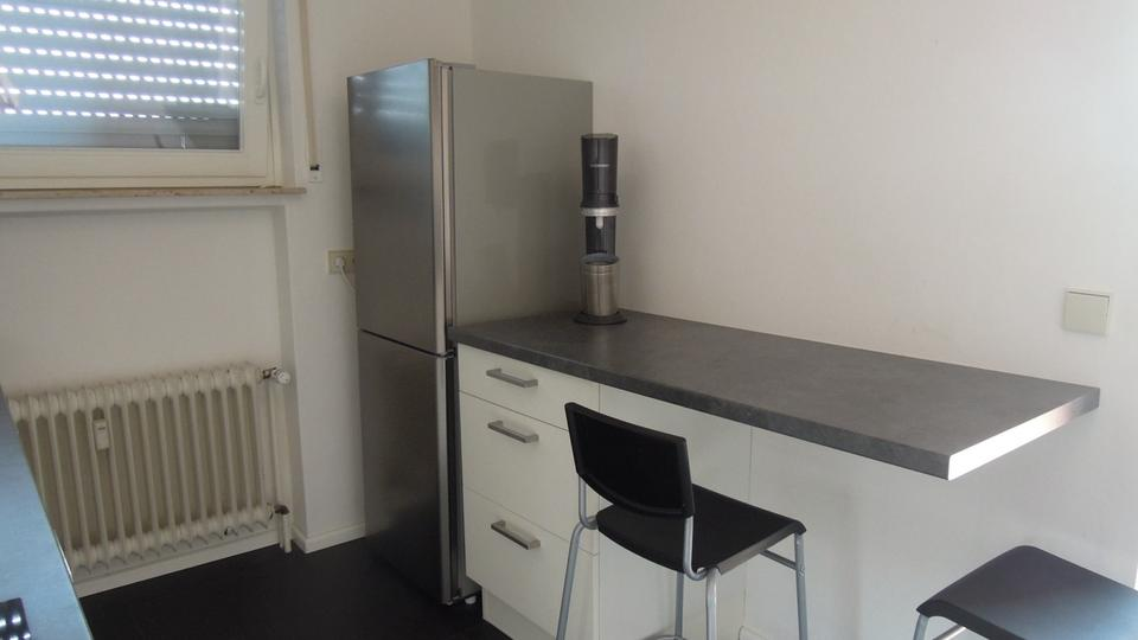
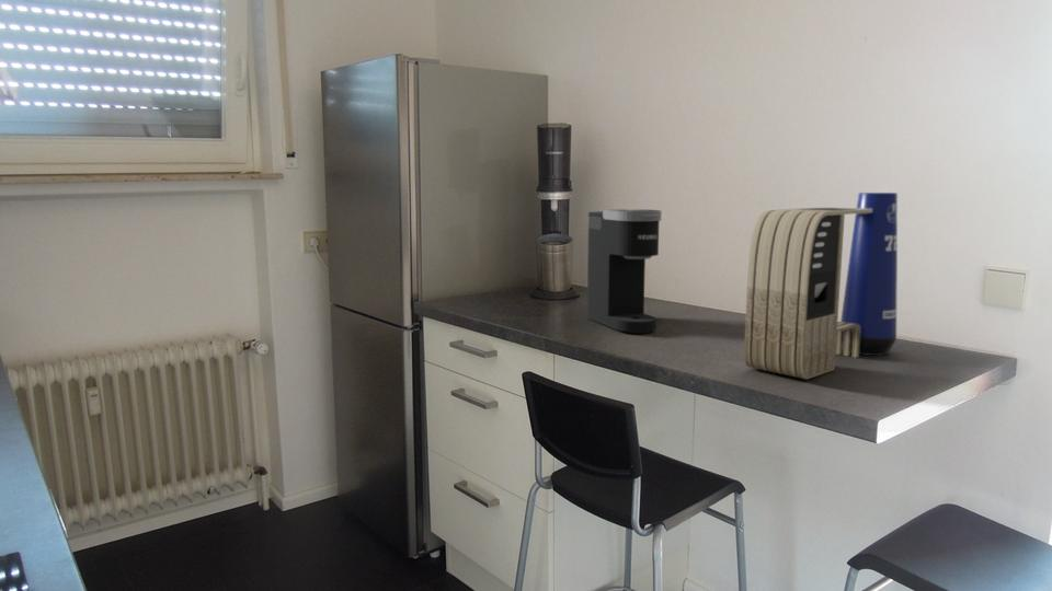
+ vase (871, 273)
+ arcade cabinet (812, 288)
+ coffee maker (621, 266)
